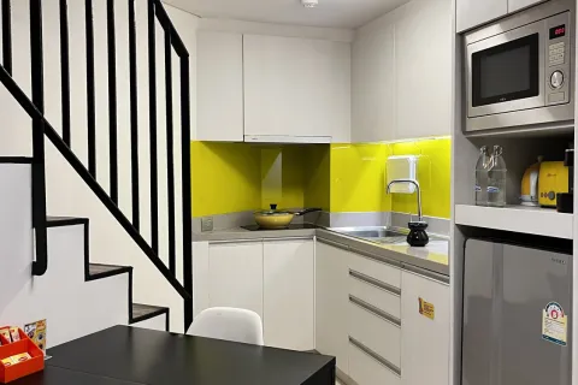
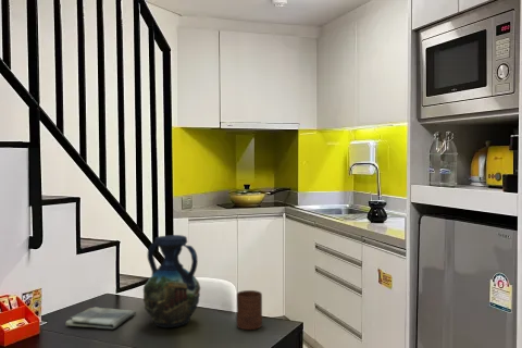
+ vase (172, 279)
+ dish towel (101, 315)
+ cup (249, 308)
